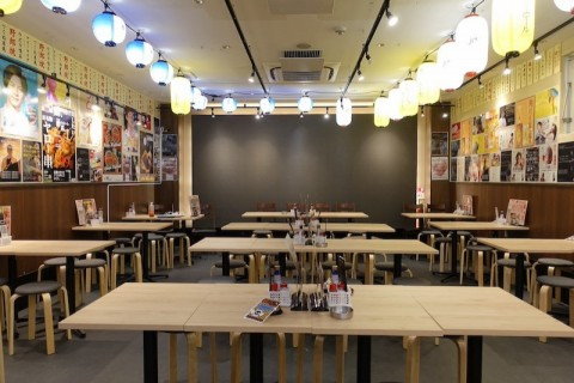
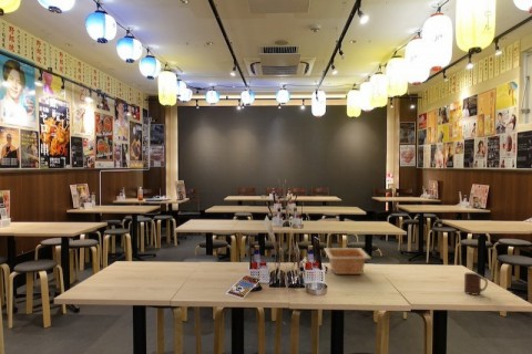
+ serving bowl (346, 261)
+ cup (474, 283)
